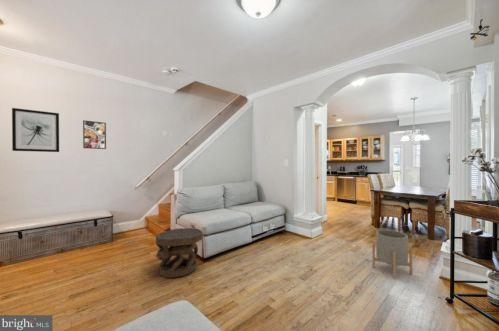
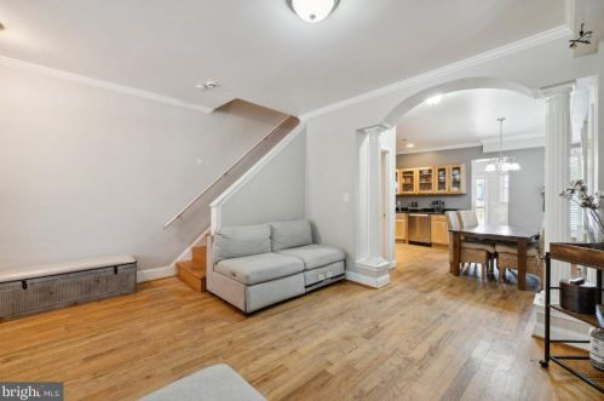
- carved stool (178, 250)
- wall art (36, 131)
- planter (391, 251)
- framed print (94, 135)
